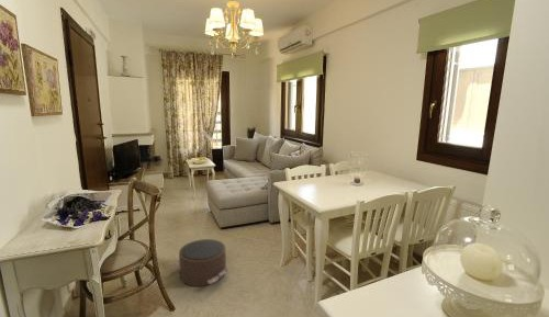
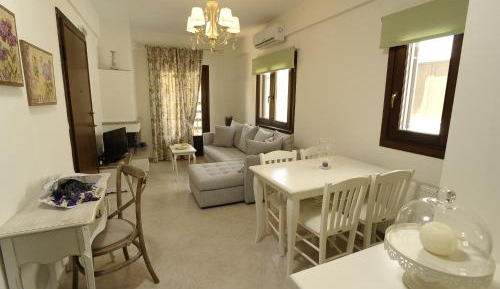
- pouf (200, 262)
